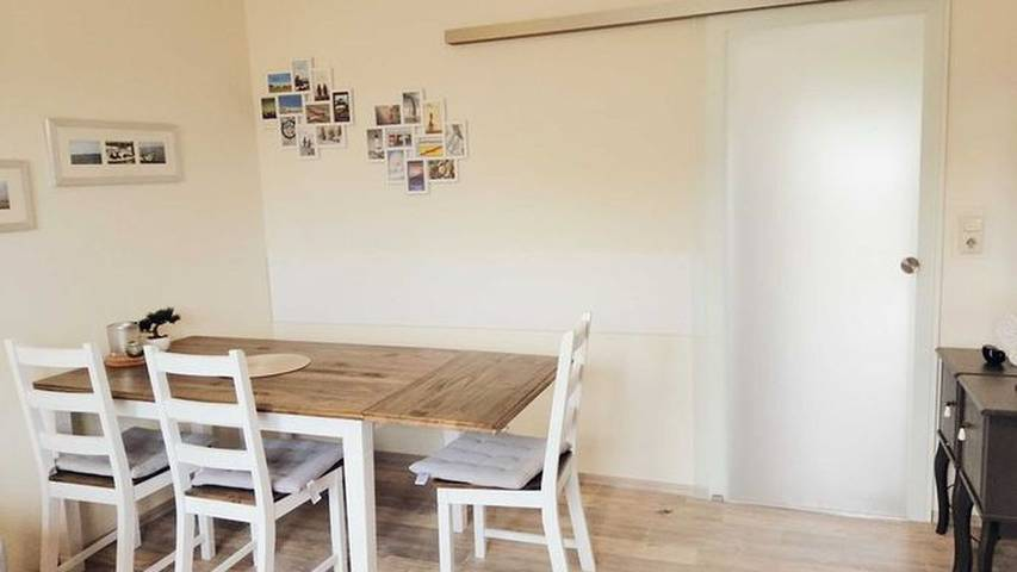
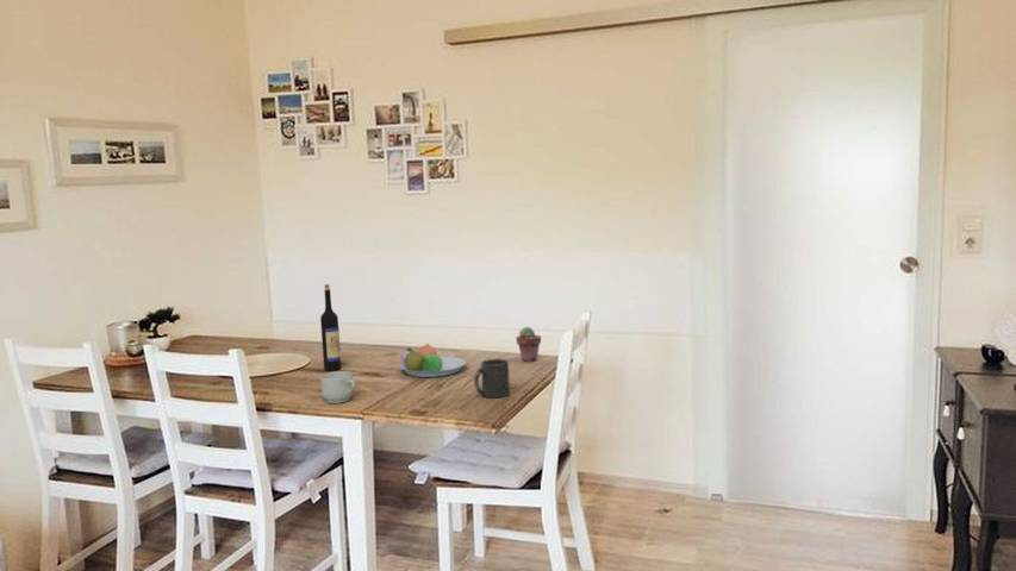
+ wine bottle (330, 326)
+ fruit bowl (430, 358)
+ potted succulent (529, 343)
+ mug (339, 388)
+ mug (490, 378)
